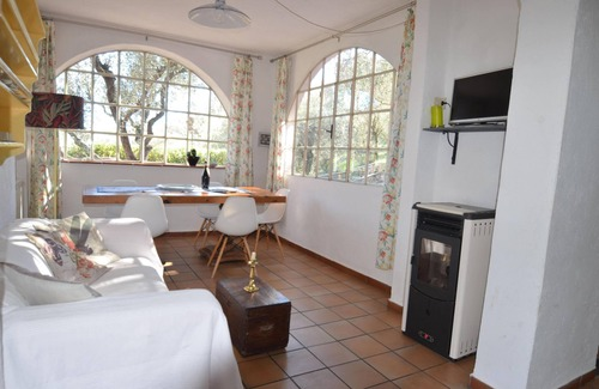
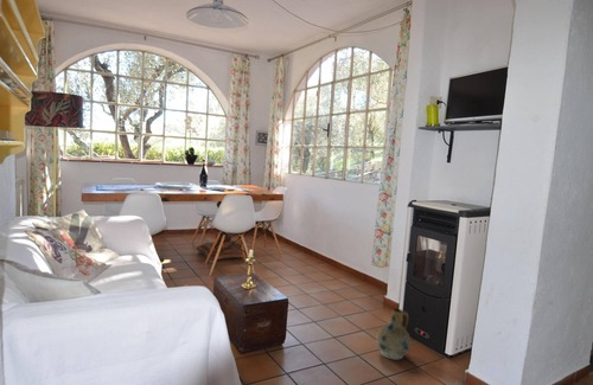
+ ceramic jug (394, 332)
